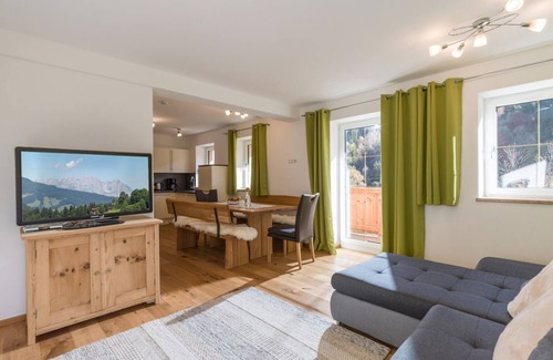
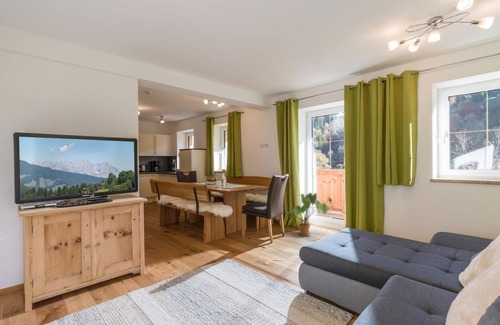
+ house plant (310, 213)
